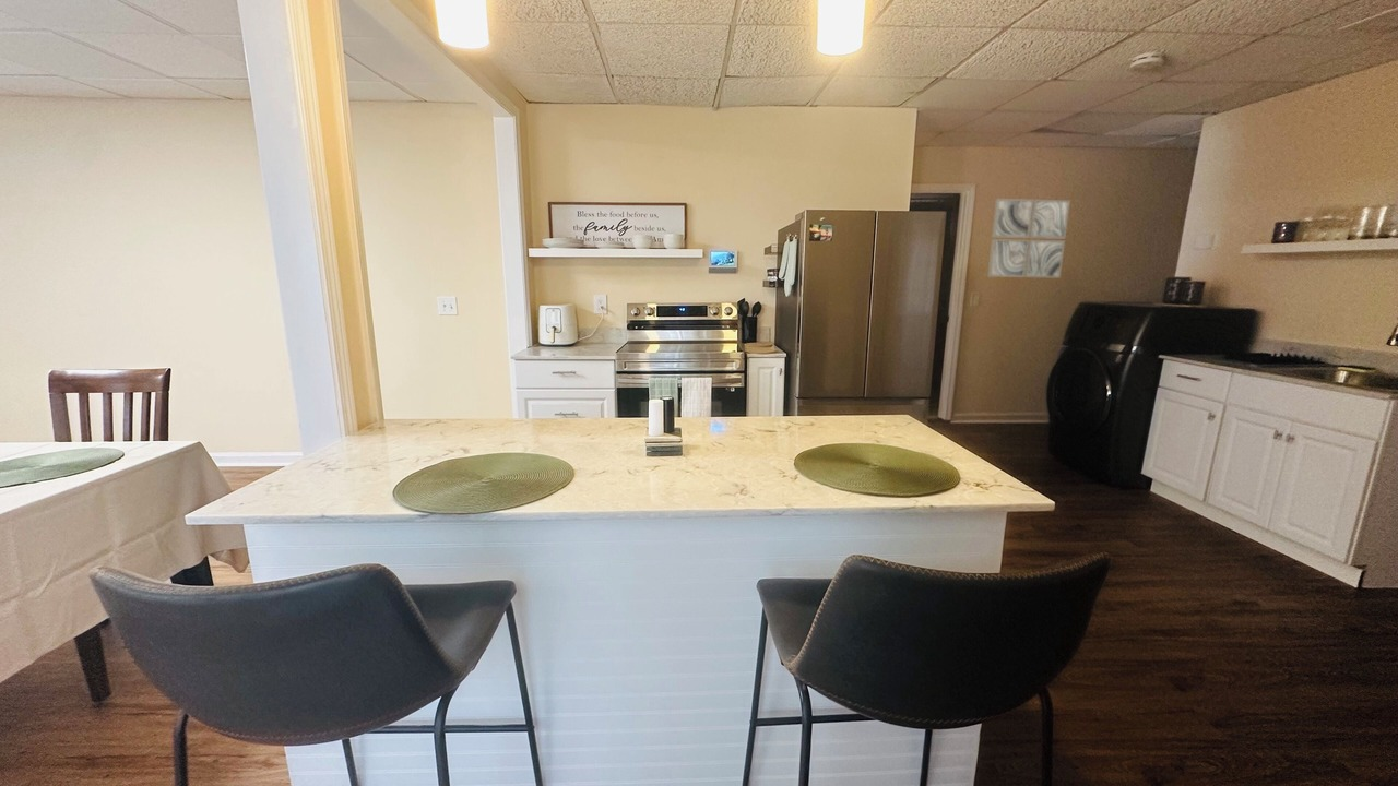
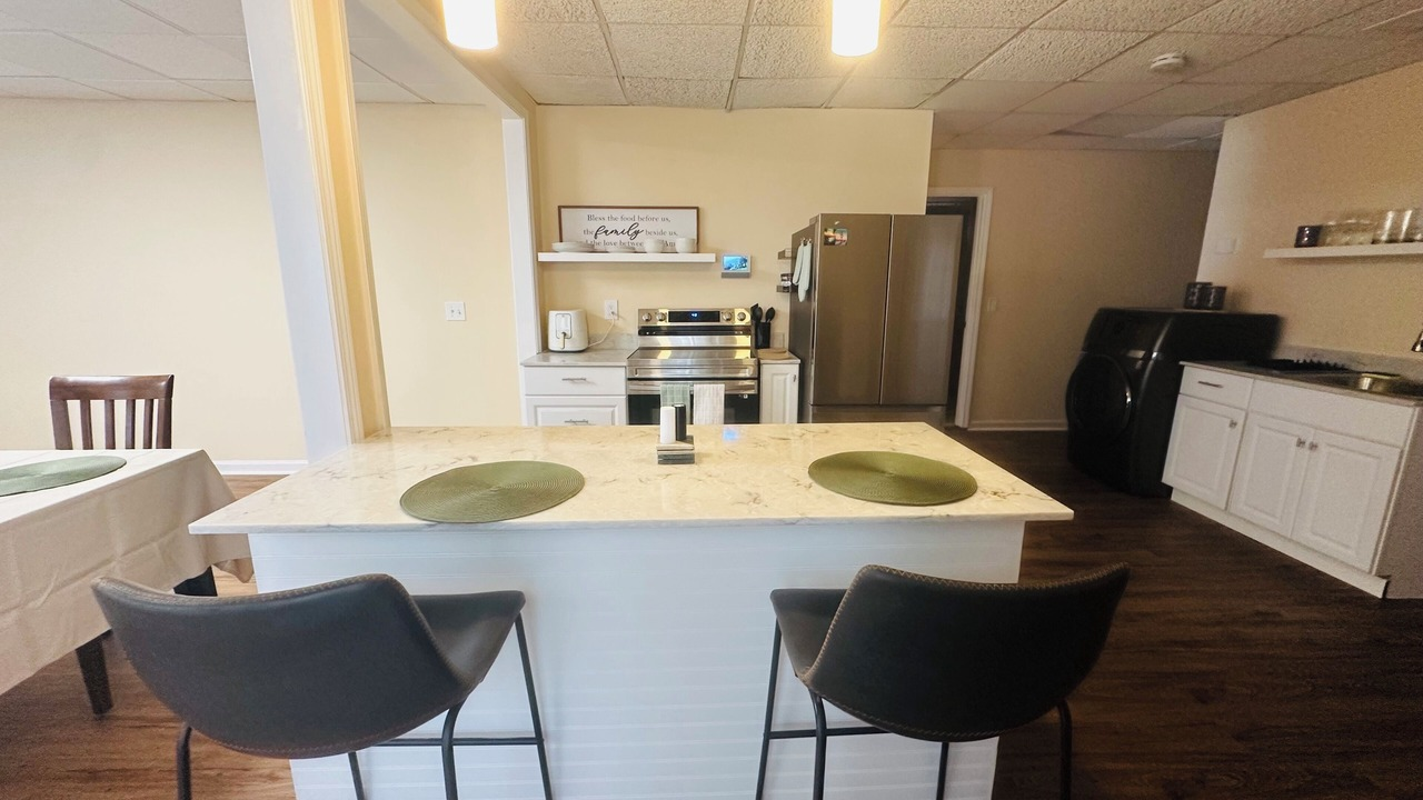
- wall art (1028, 237)
